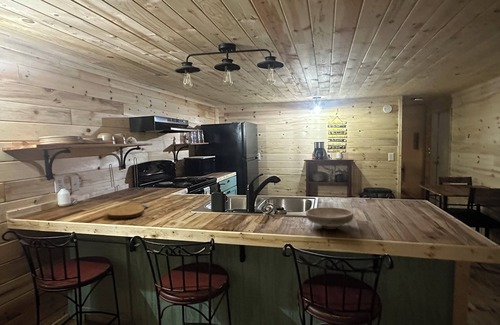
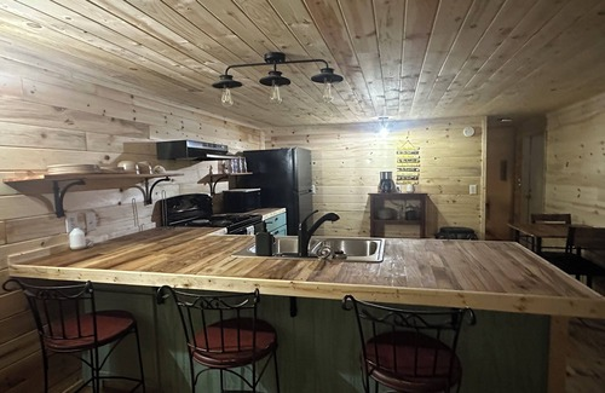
- bowl (329, 219)
- key chain (132, 208)
